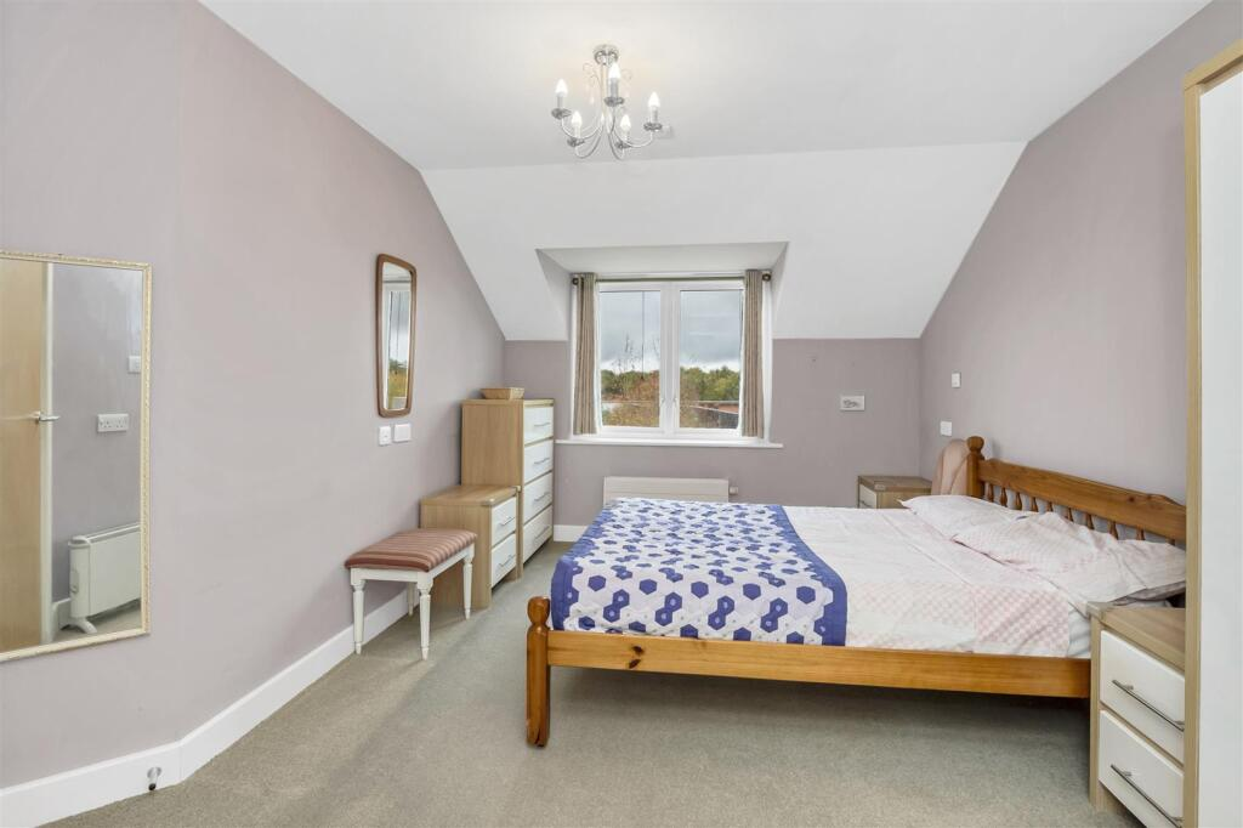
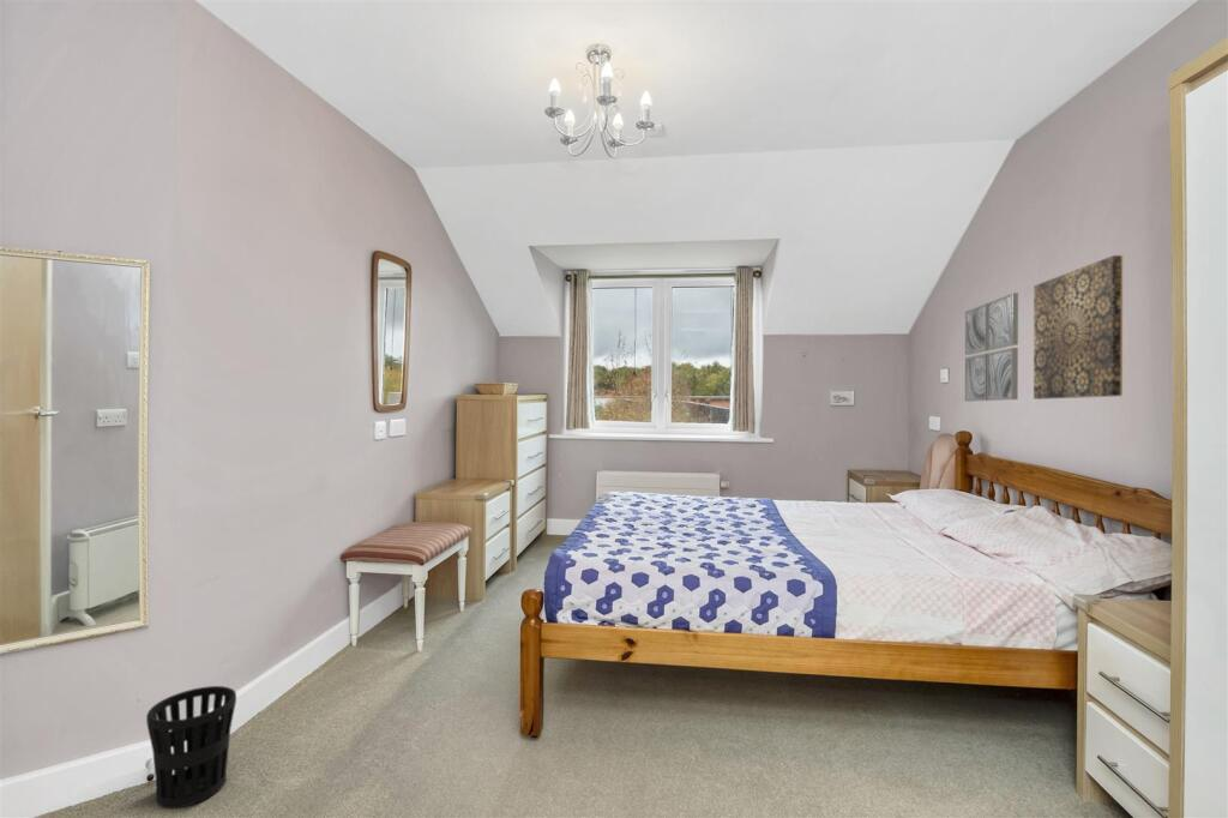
+ wastebasket (192, 745)
+ wall art (1072, 335)
+ wall art (988, 350)
